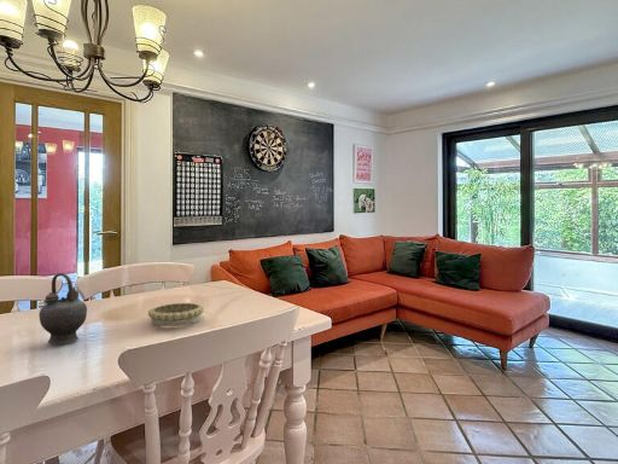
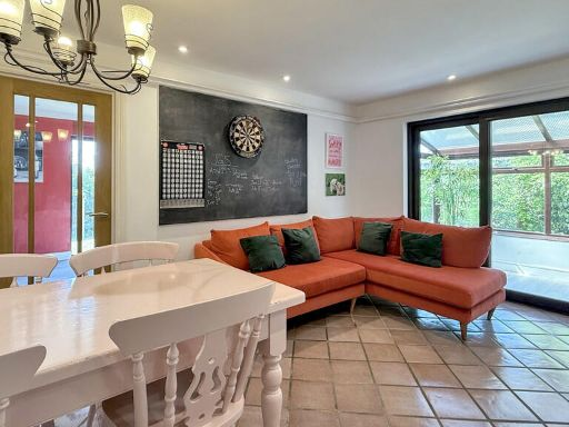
- teapot (60, 306)
- decorative bowl (176, 314)
